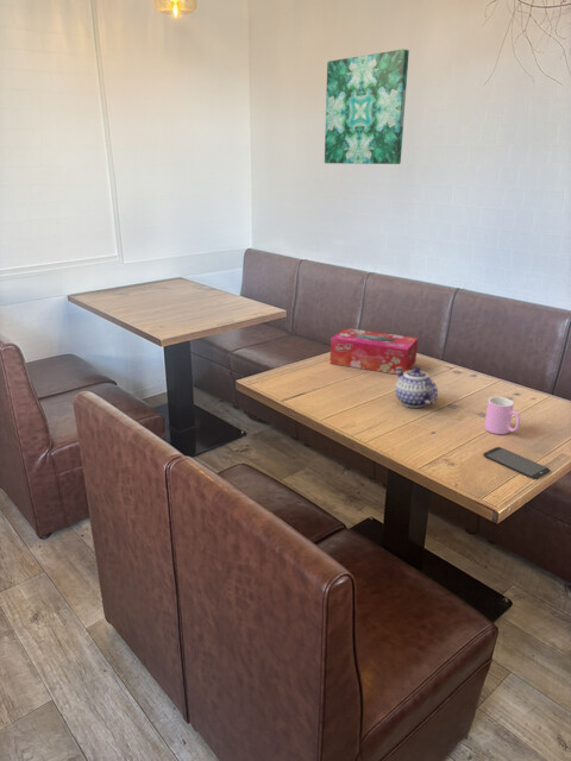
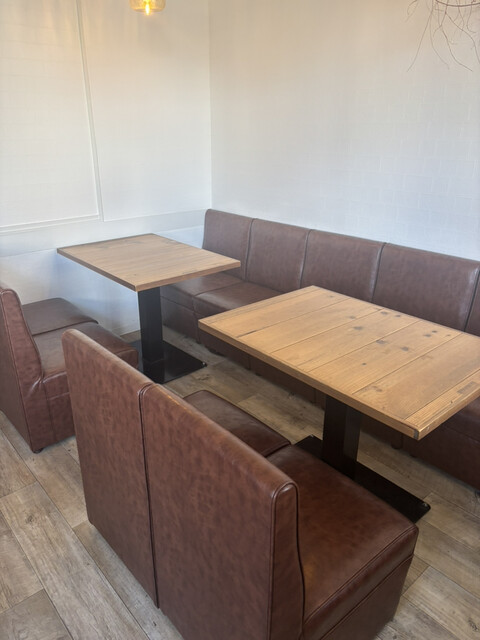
- teapot (414, 385)
- wall art (363, 111)
- tissue box (374, 350)
- cup (503, 417)
- smartphone (515, 461)
